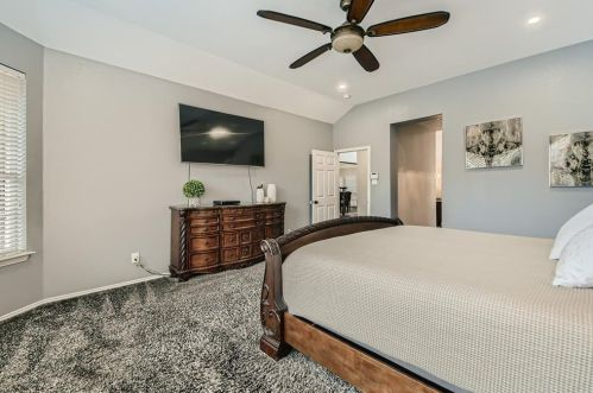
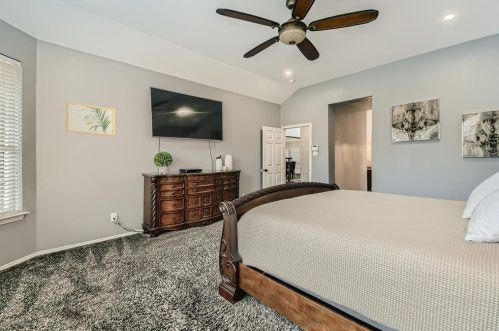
+ wall art (91, 119)
